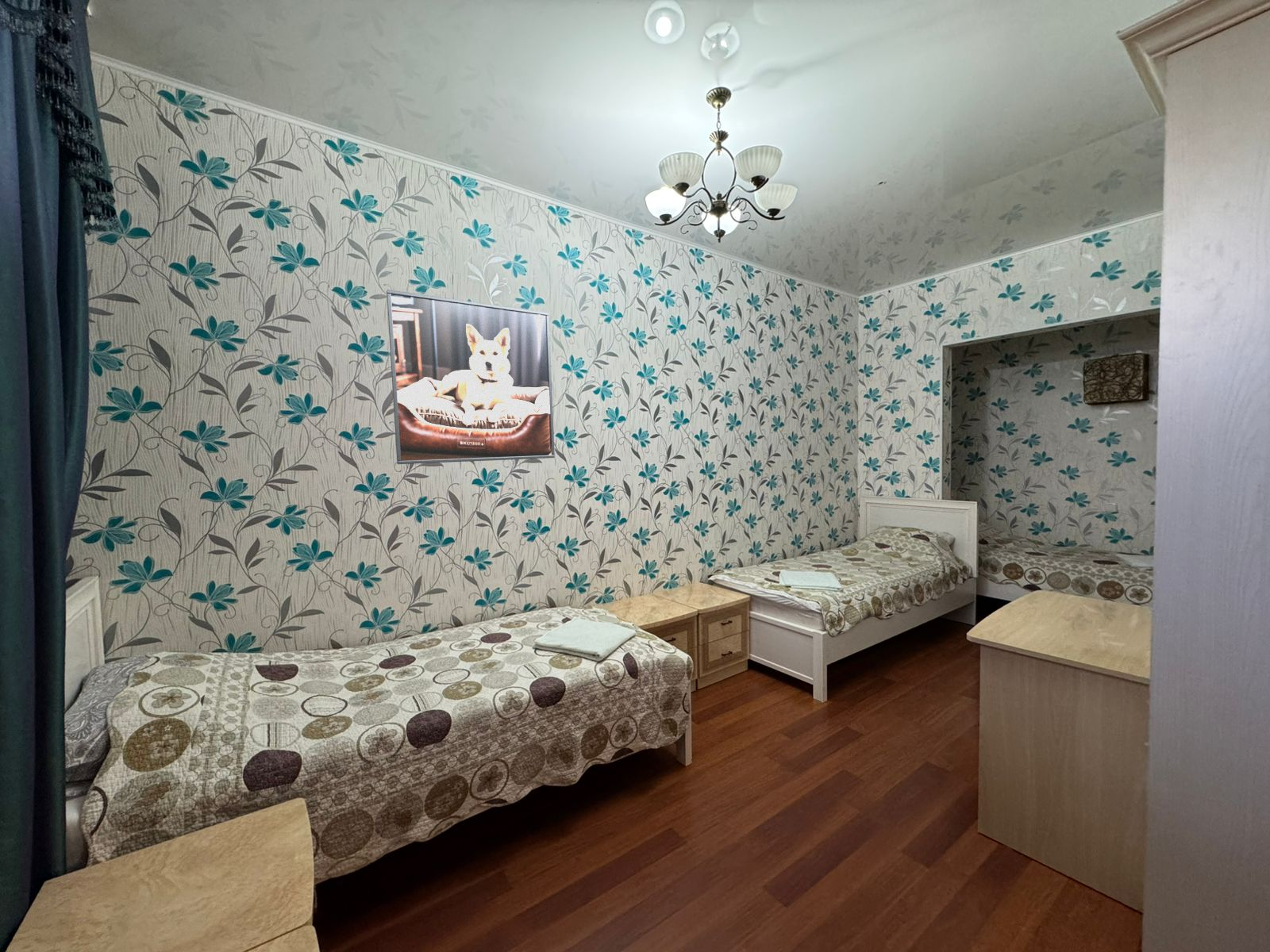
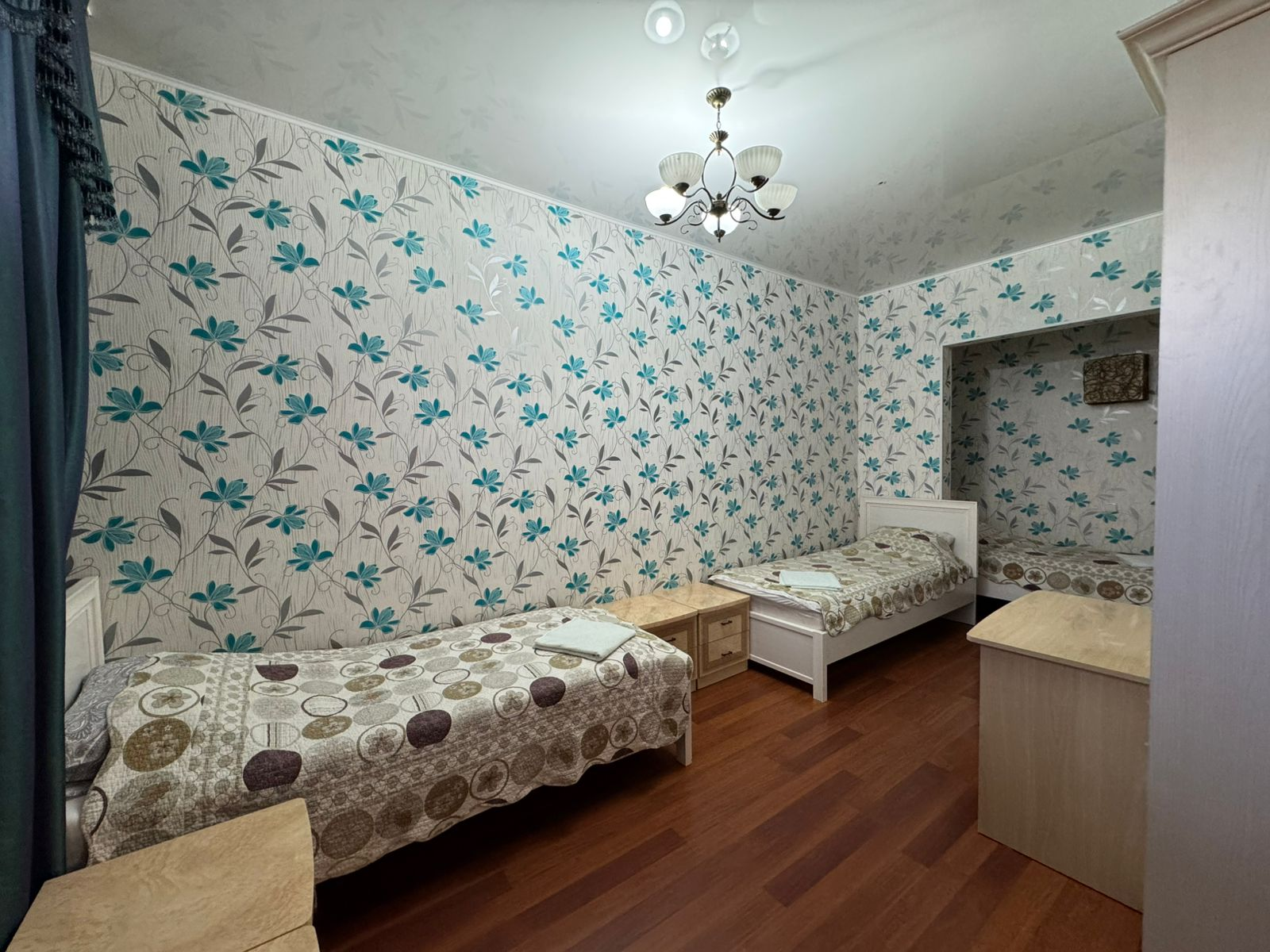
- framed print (479, 382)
